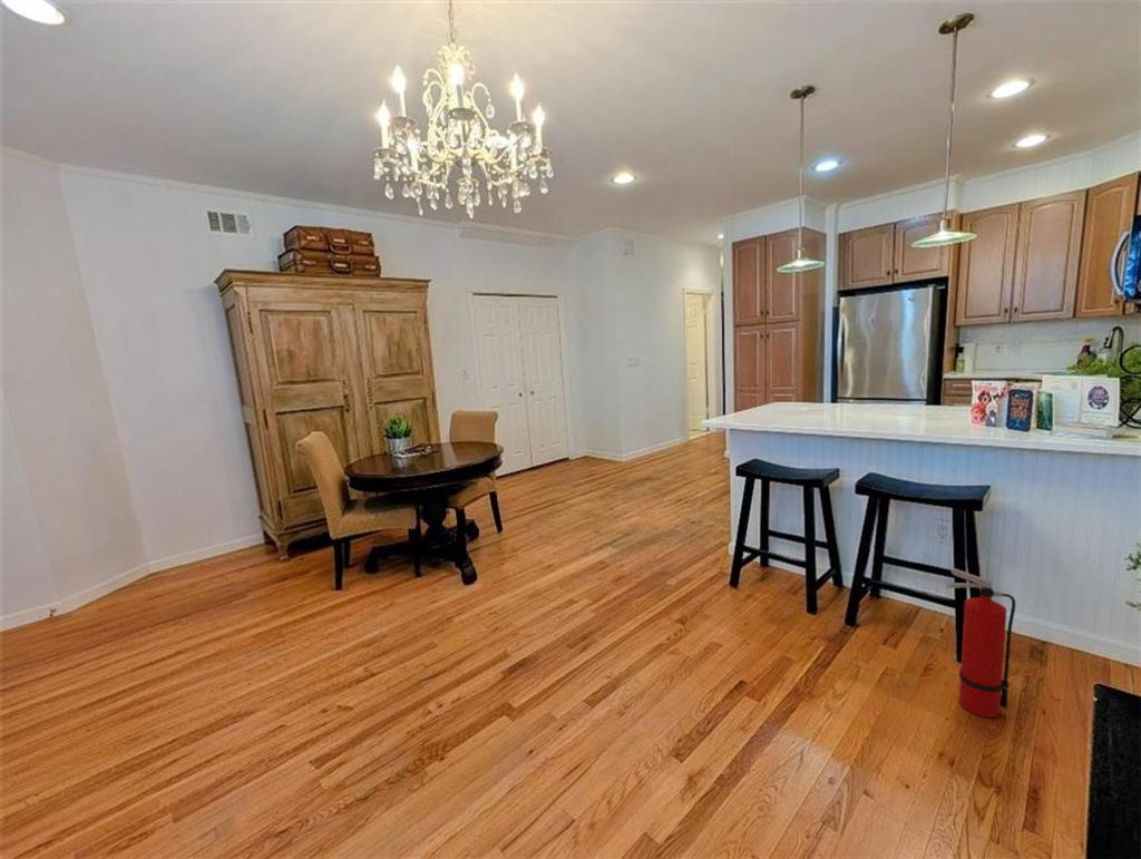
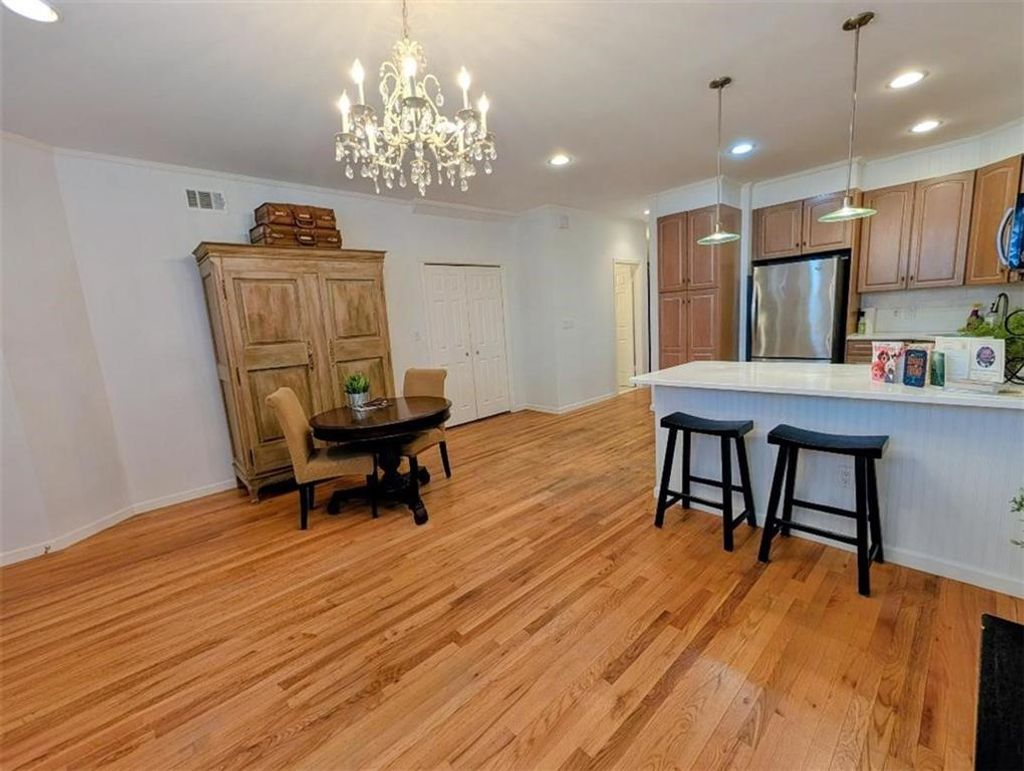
- fire extinguisher (977, 640)
